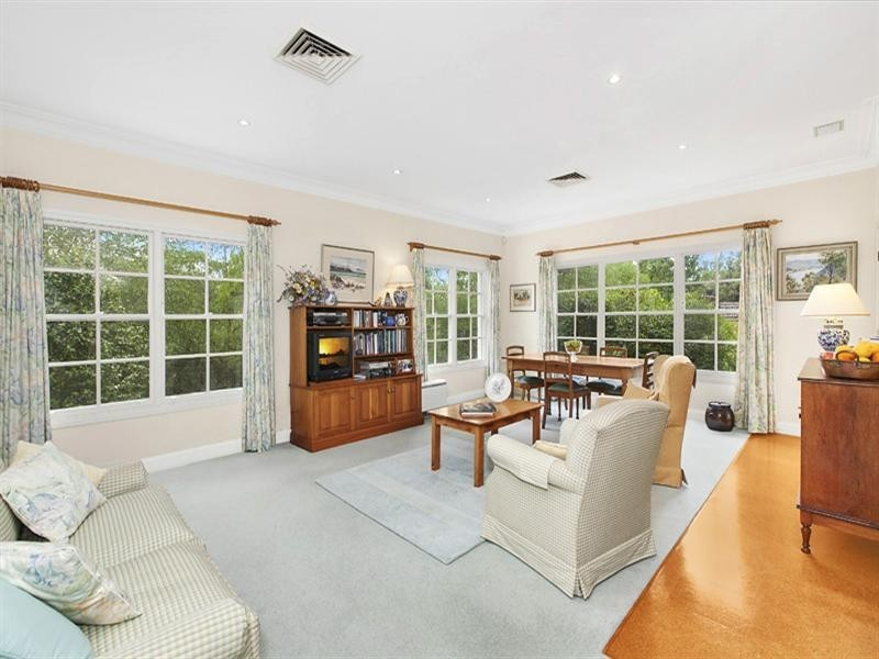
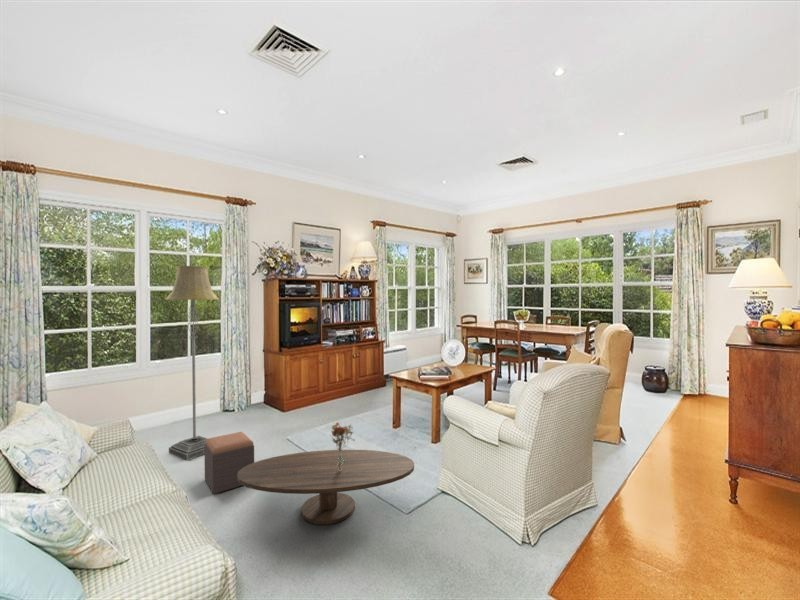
+ floor lamp (193, 358)
+ coffee table (328, 488)
+ bouquet (341, 445)
+ footstool (229, 459)
